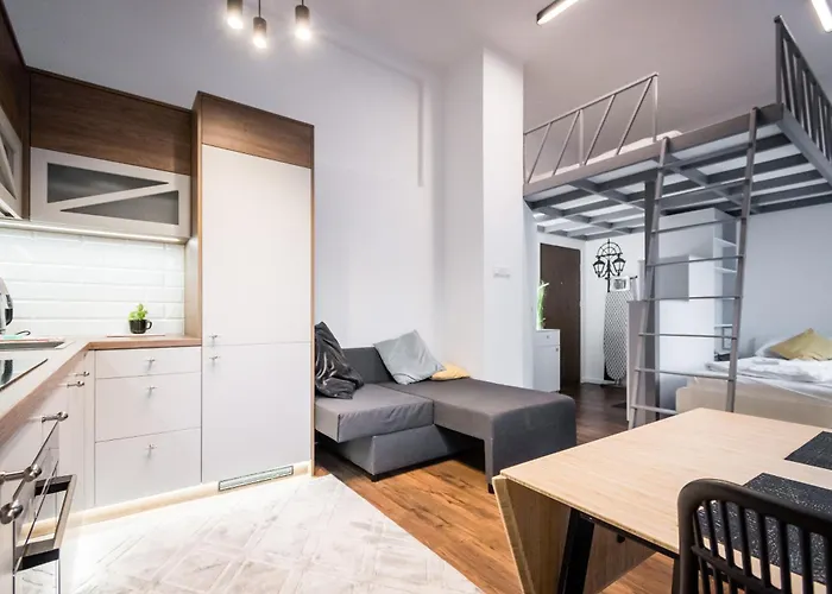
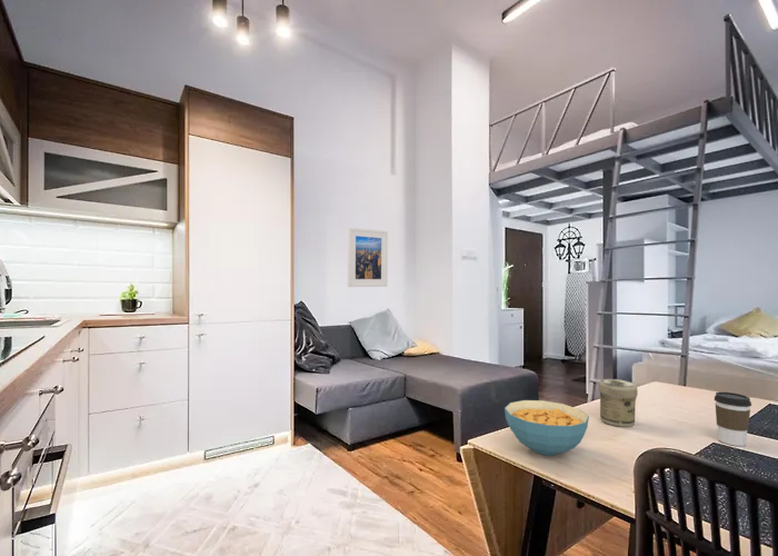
+ coffee cup (731, 418)
+ cereal bowl (545, 430)
+ jar (617, 401)
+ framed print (368, 258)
